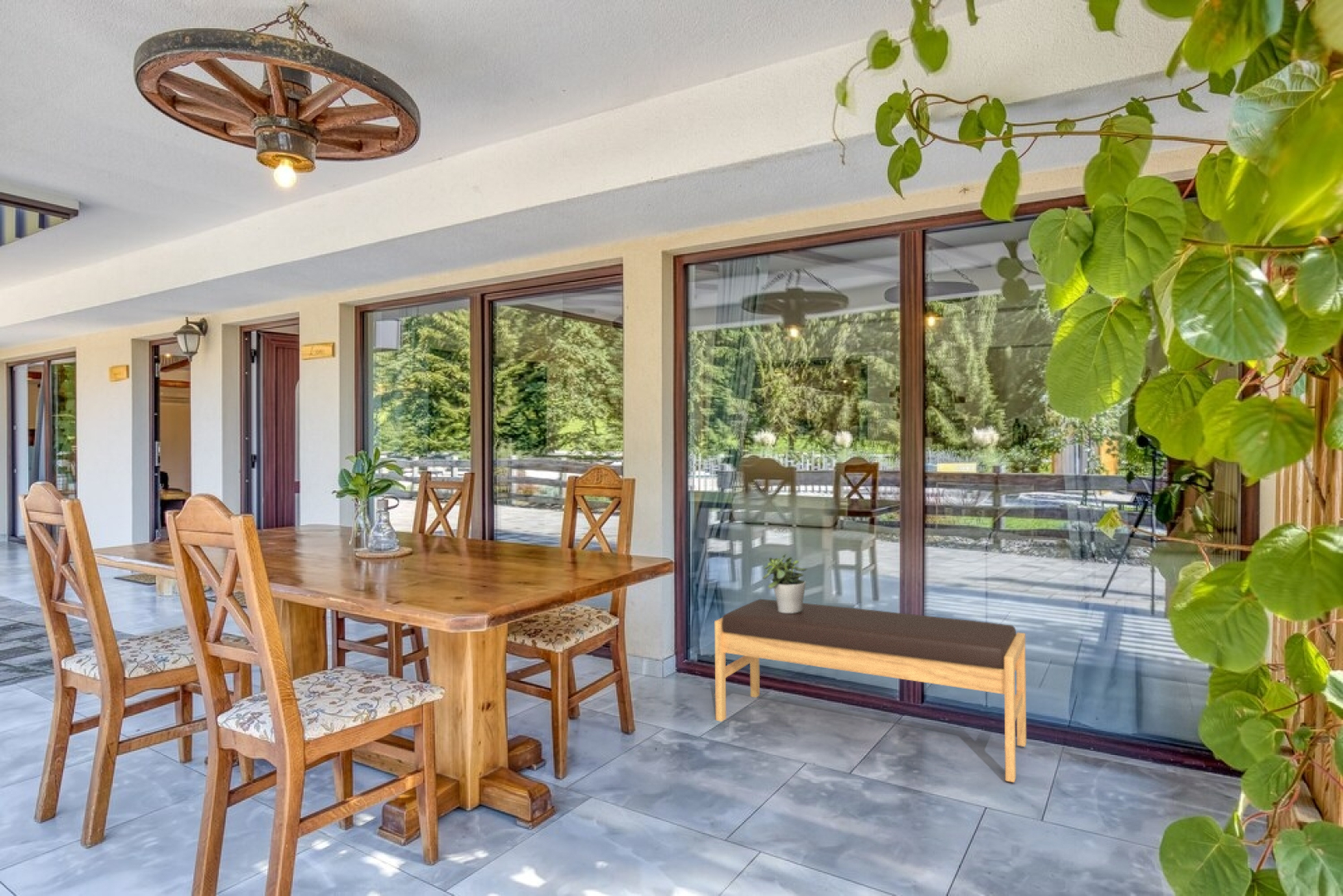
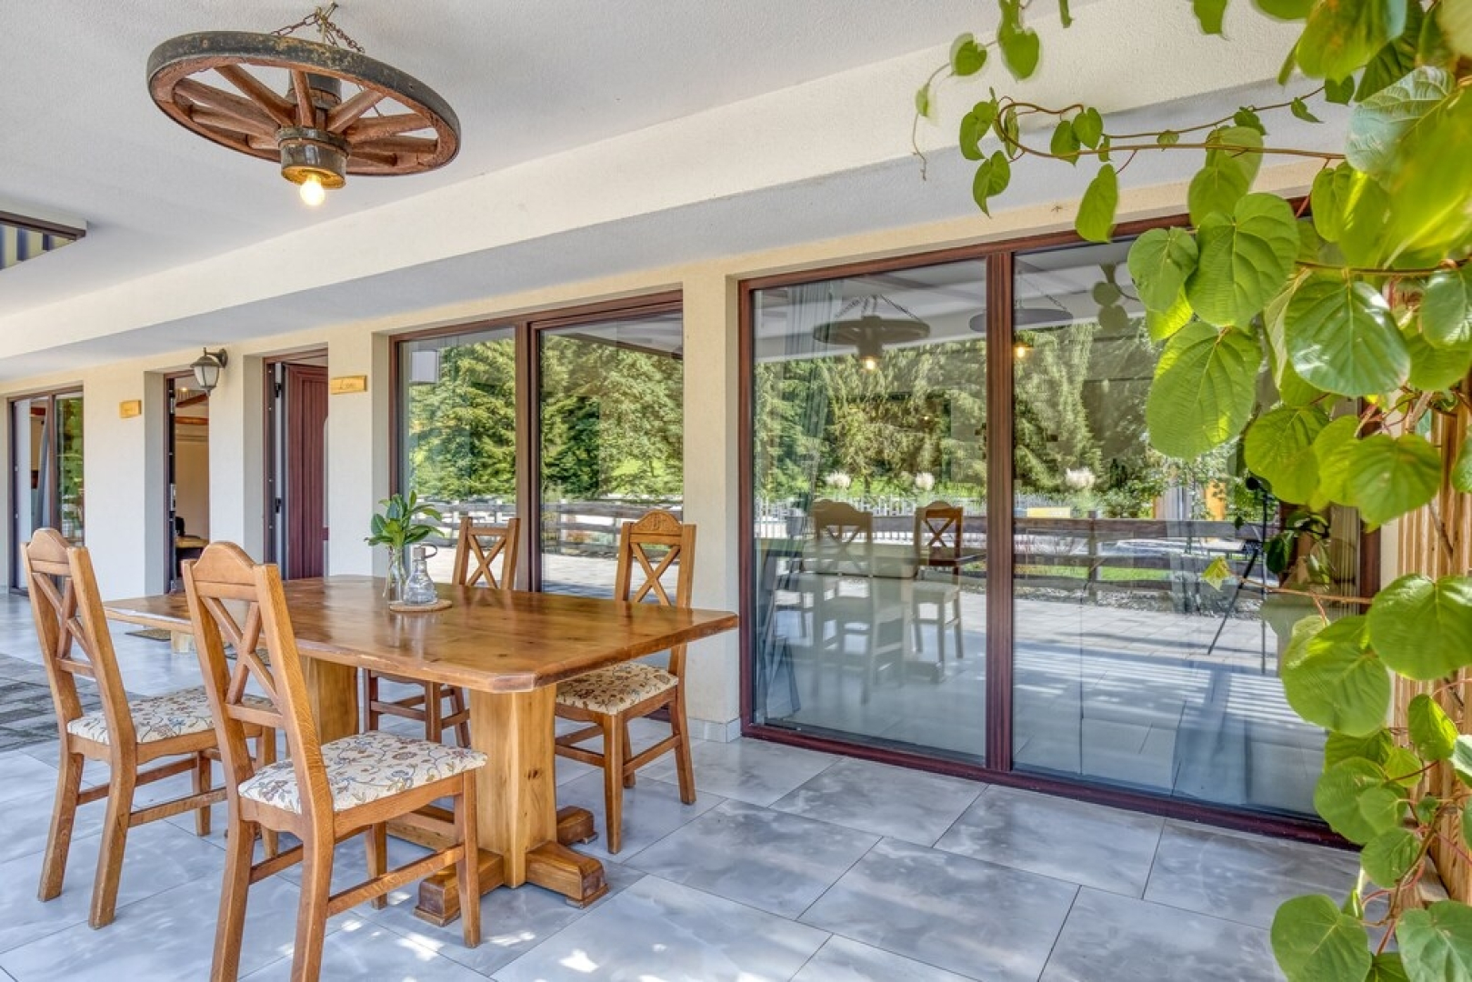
- potted plant (781, 582)
- bench (864, 673)
